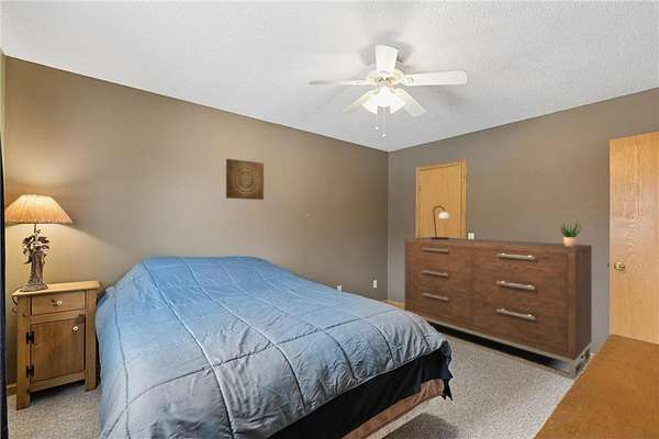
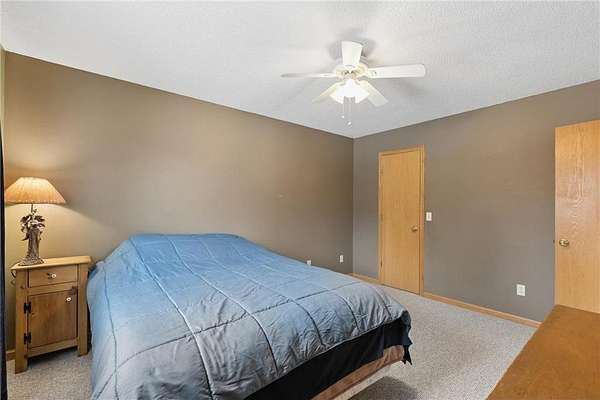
- table lamp (439, 217)
- wall art (245, 180)
- dresser (484, 291)
- potted plant (570, 232)
